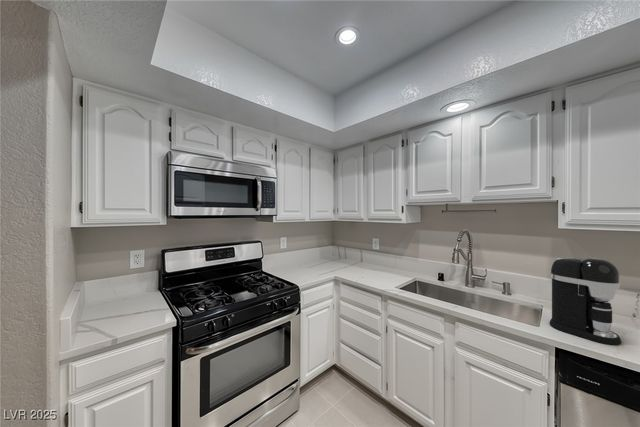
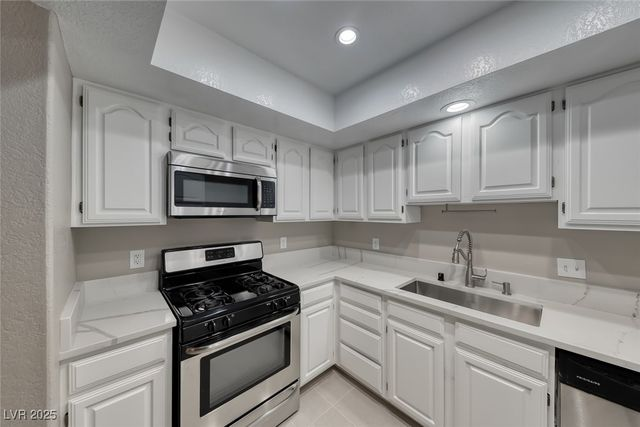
- coffee maker (582, 294)
